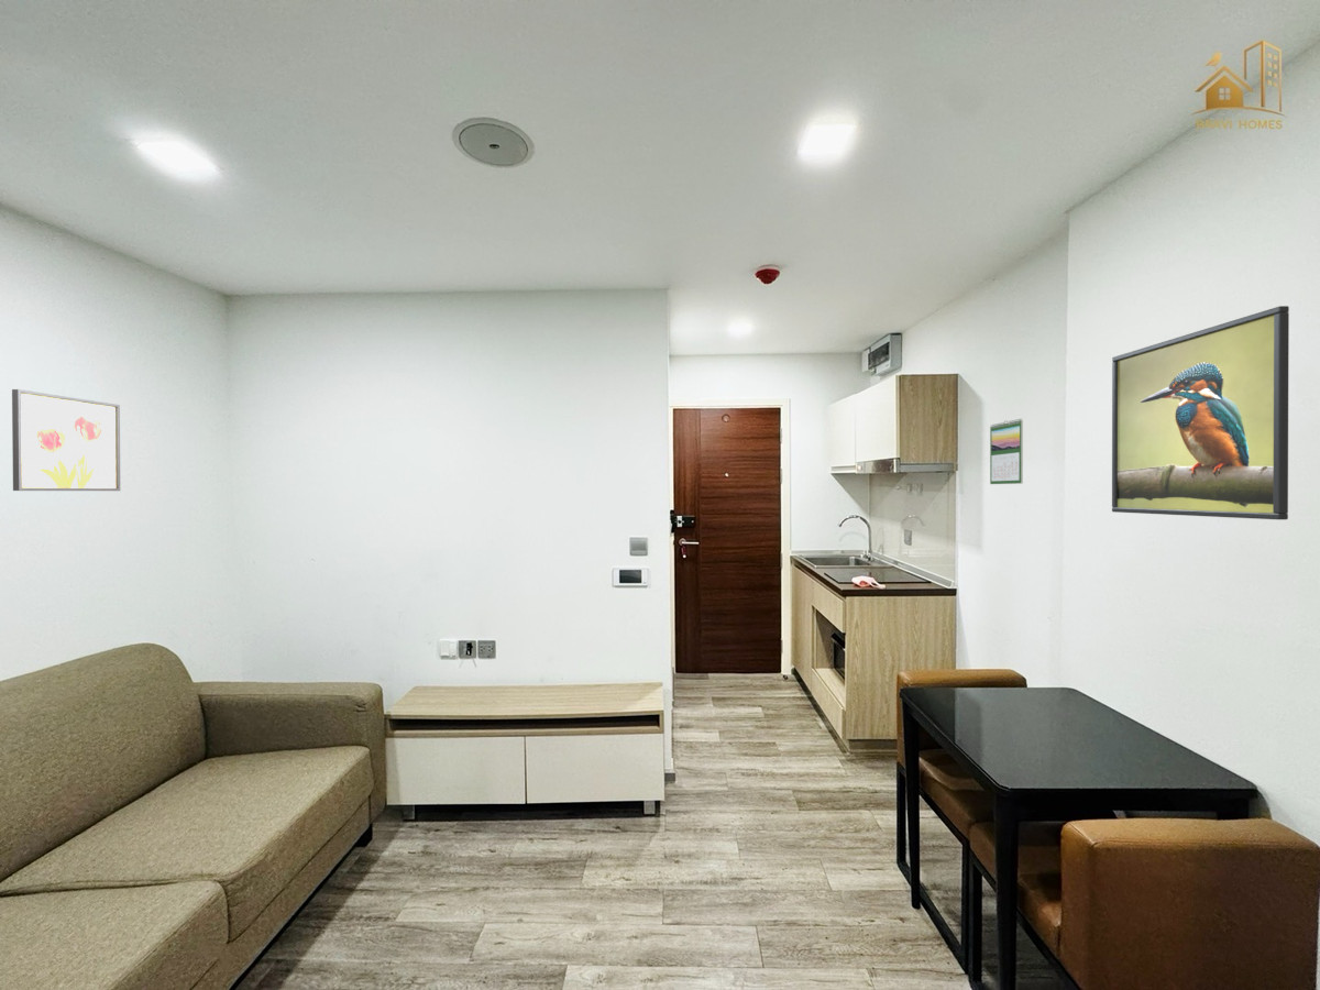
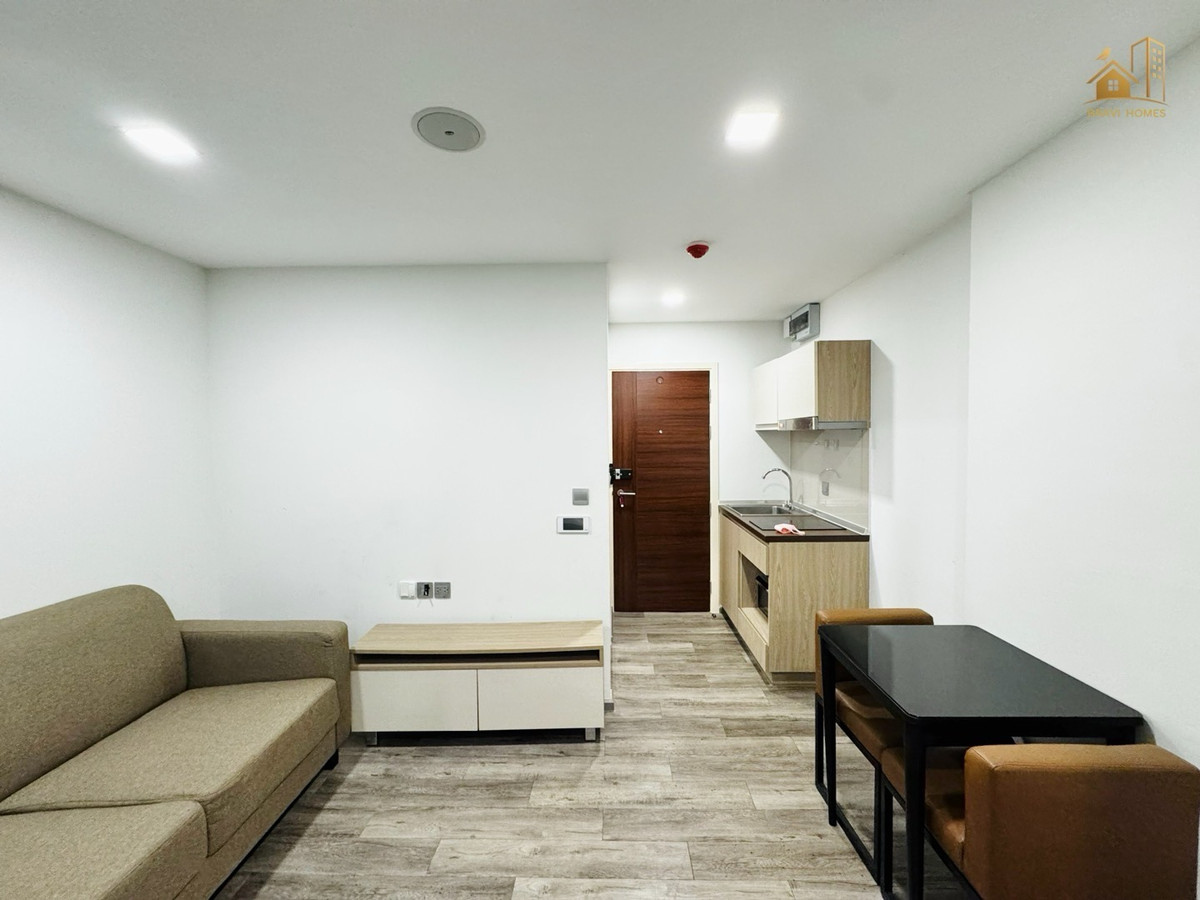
- calendar (1005, 452)
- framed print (1186, 425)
- wall art (68, 443)
